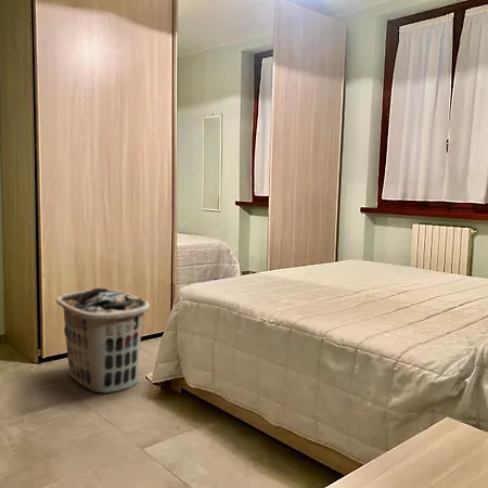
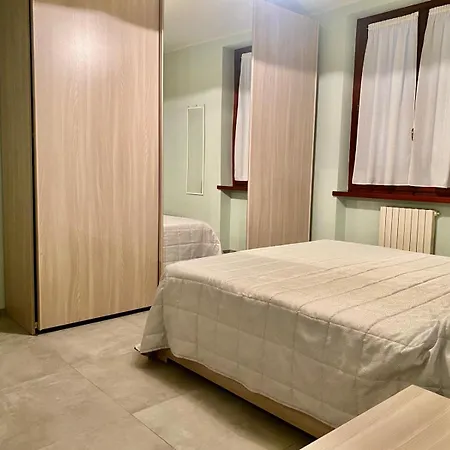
- clothes hamper (102, 332)
